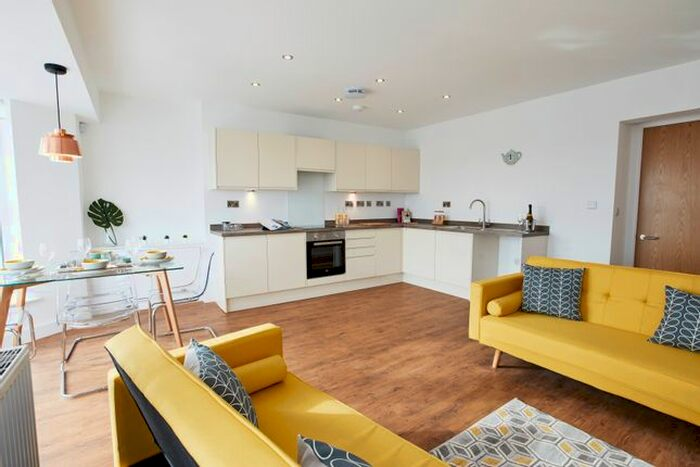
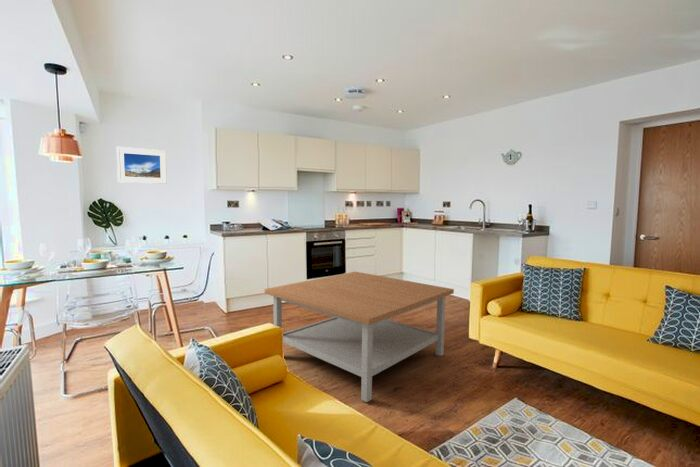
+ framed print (142, 165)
+ coffee table (359, 322)
